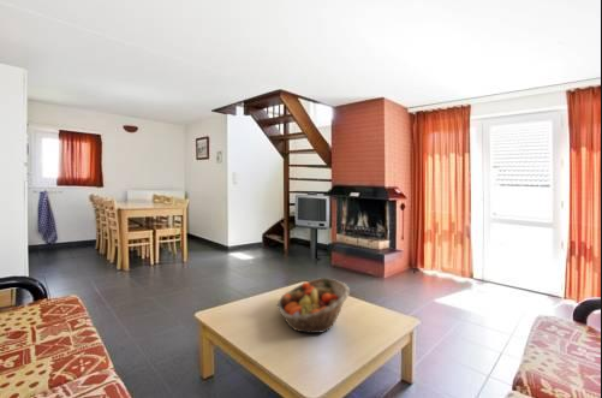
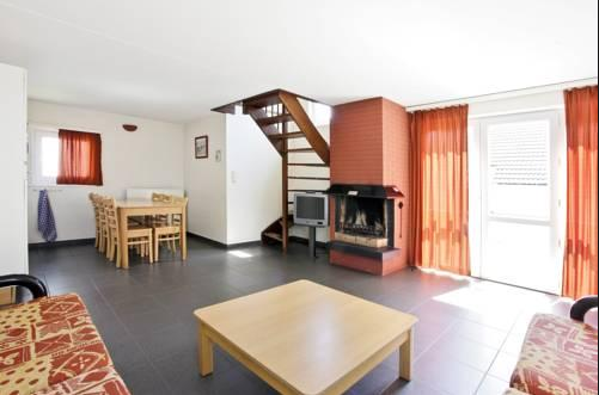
- fruit basket (312, 303)
